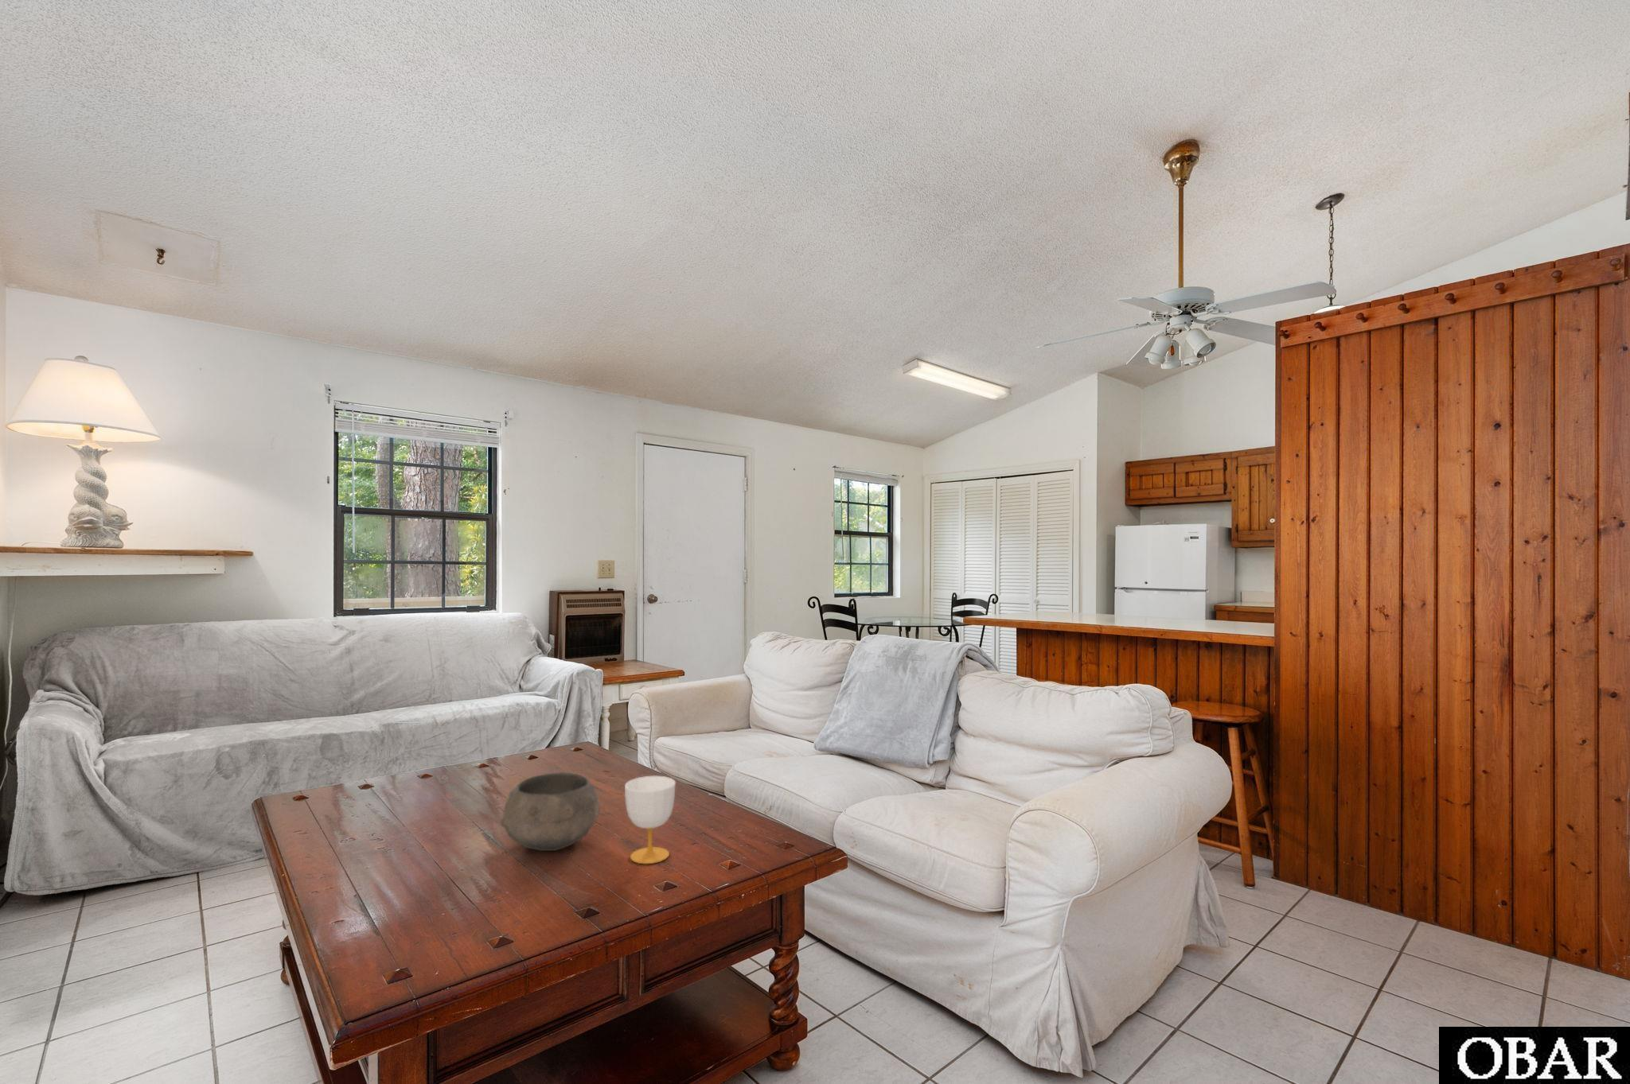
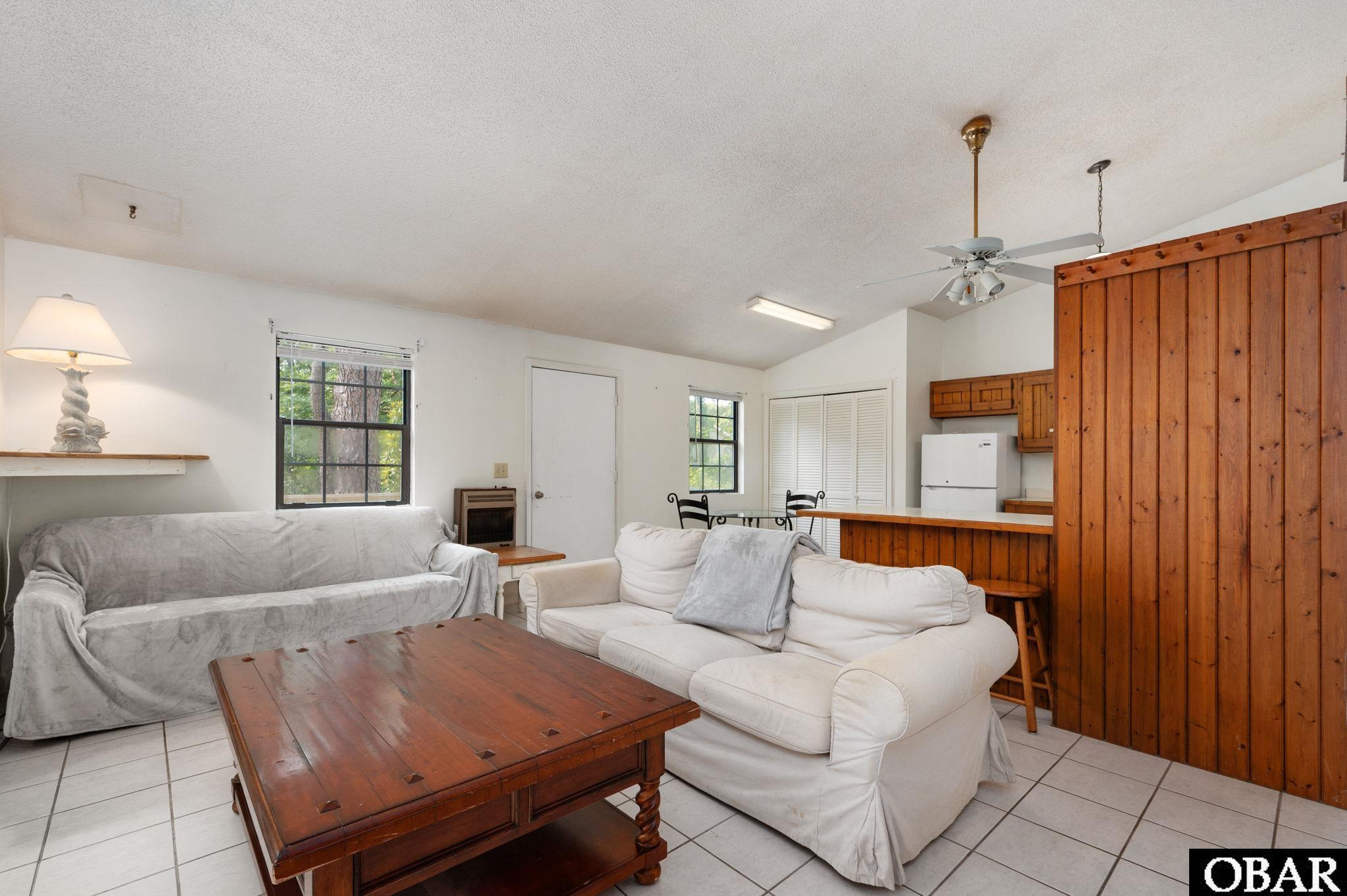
- cup (650, 819)
- bowl (552, 813)
